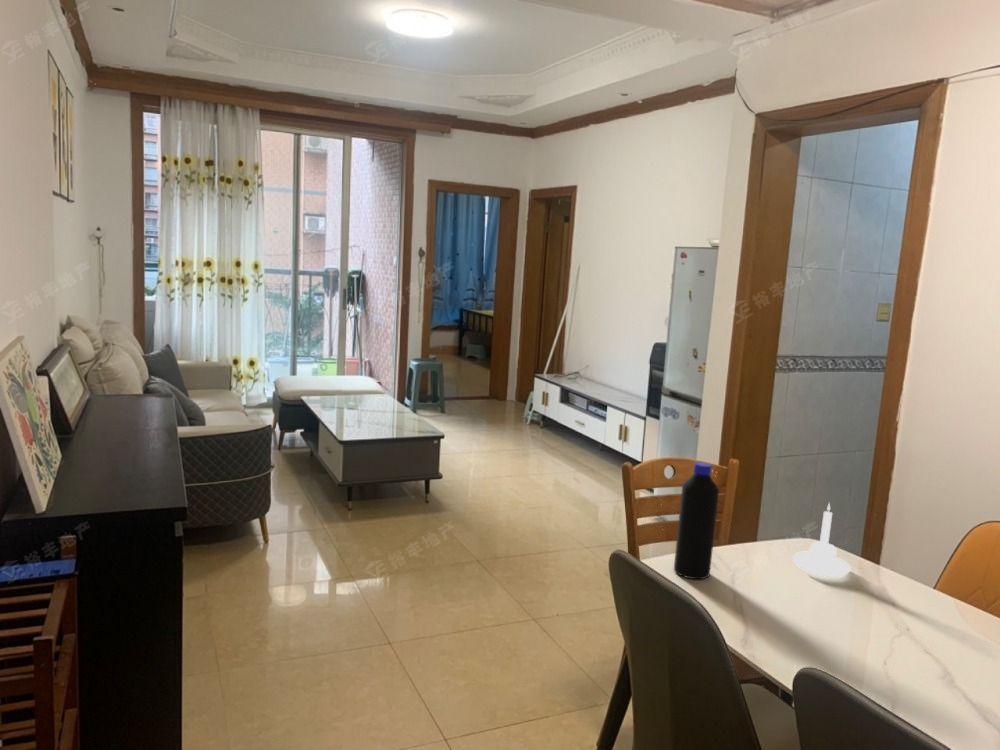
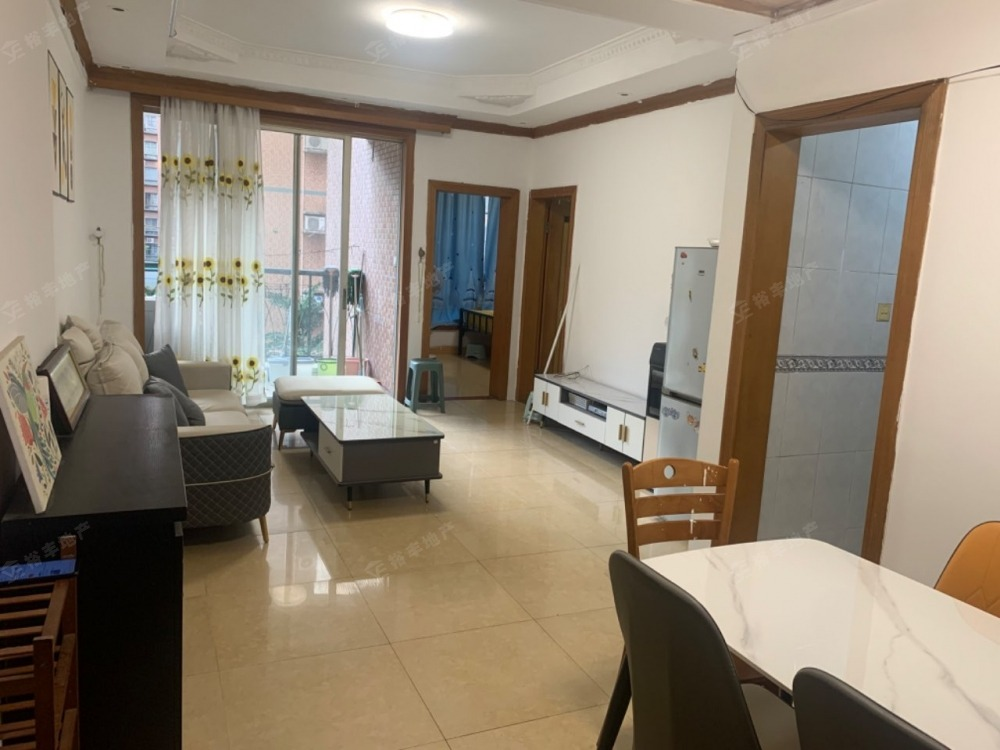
- candle holder (825, 535)
- bottle (697, 518)
